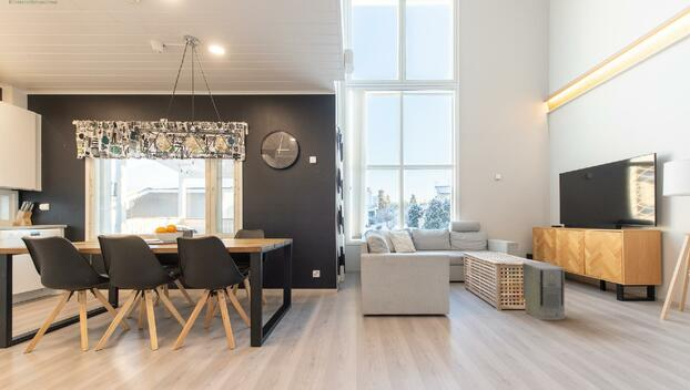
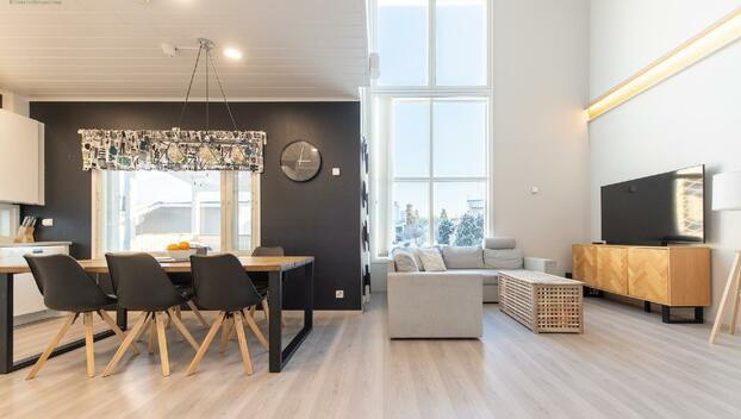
- air purifier (542, 289)
